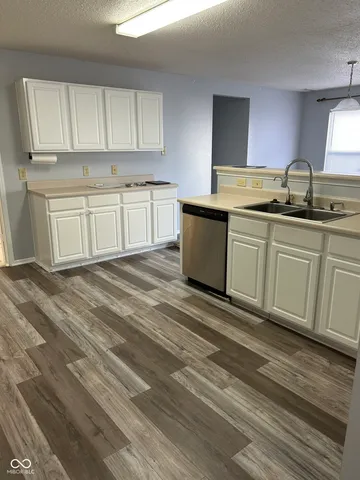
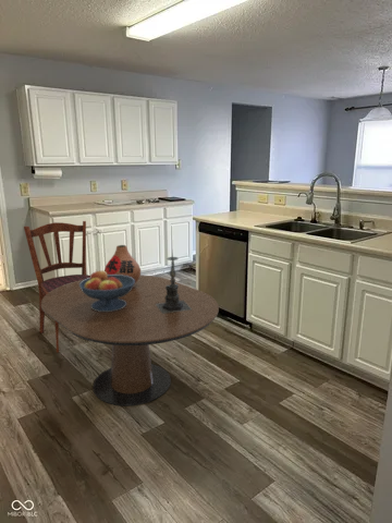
+ dining table (120, 345)
+ fruit bowl (108, 289)
+ dining chair (70, 281)
+ candle holder (172, 278)
+ vase (122, 266)
